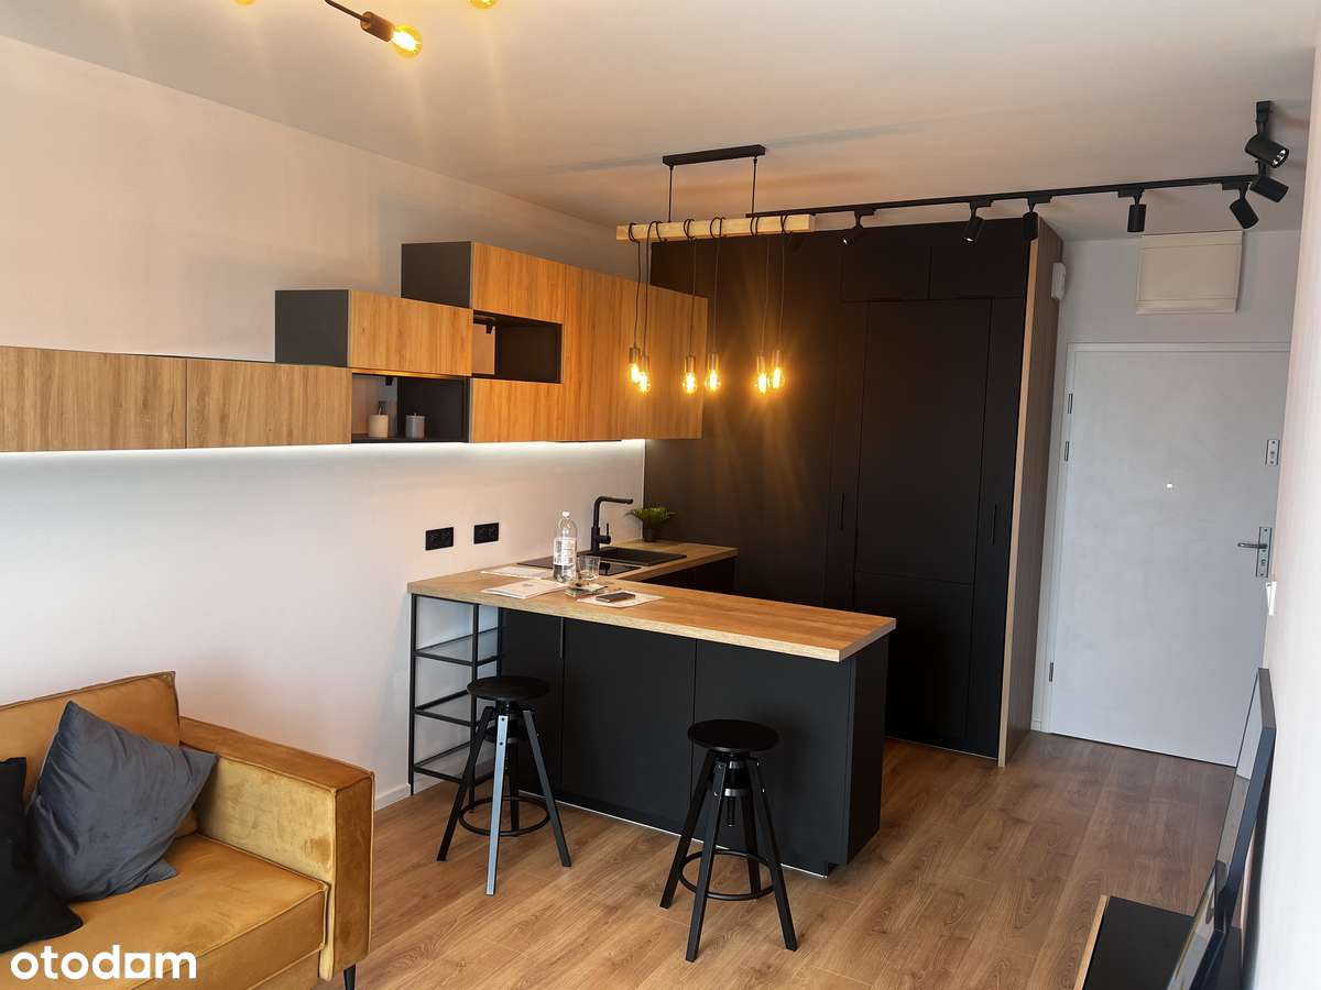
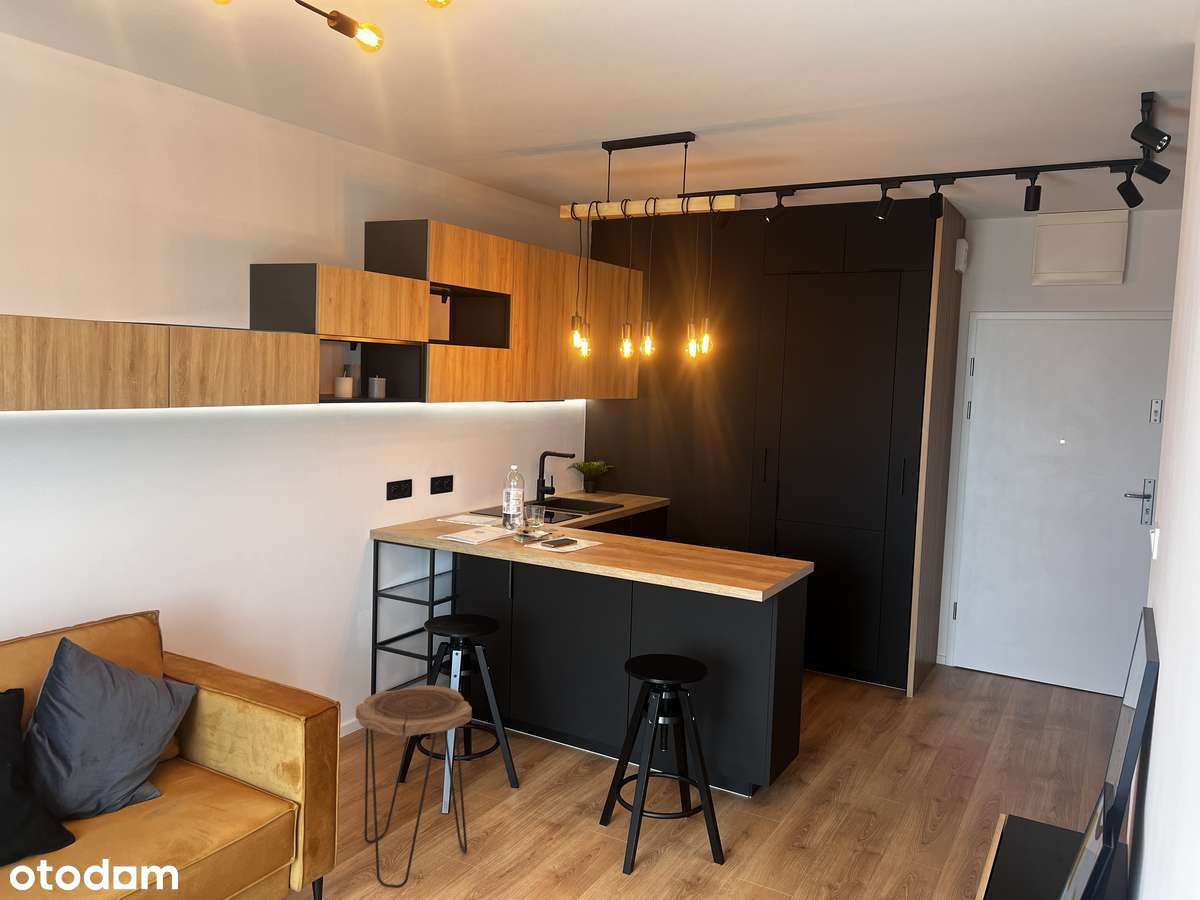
+ side table (424, 781)
